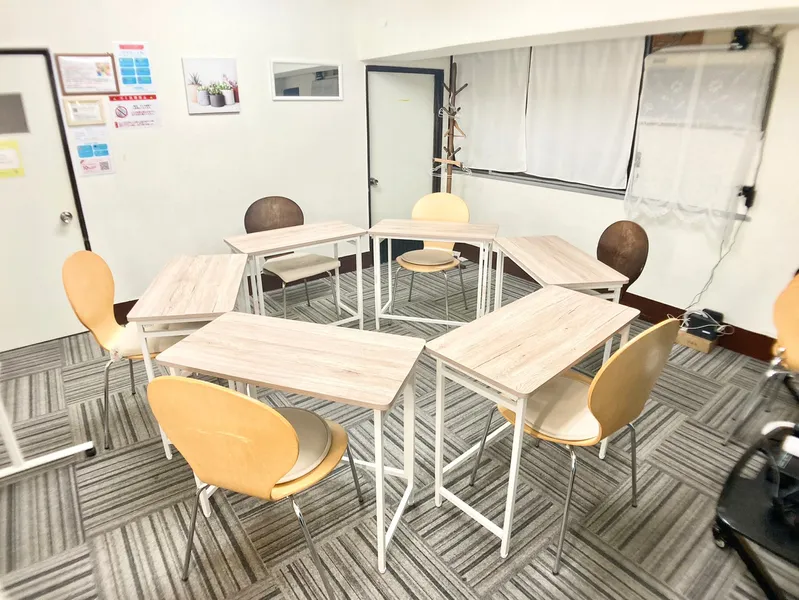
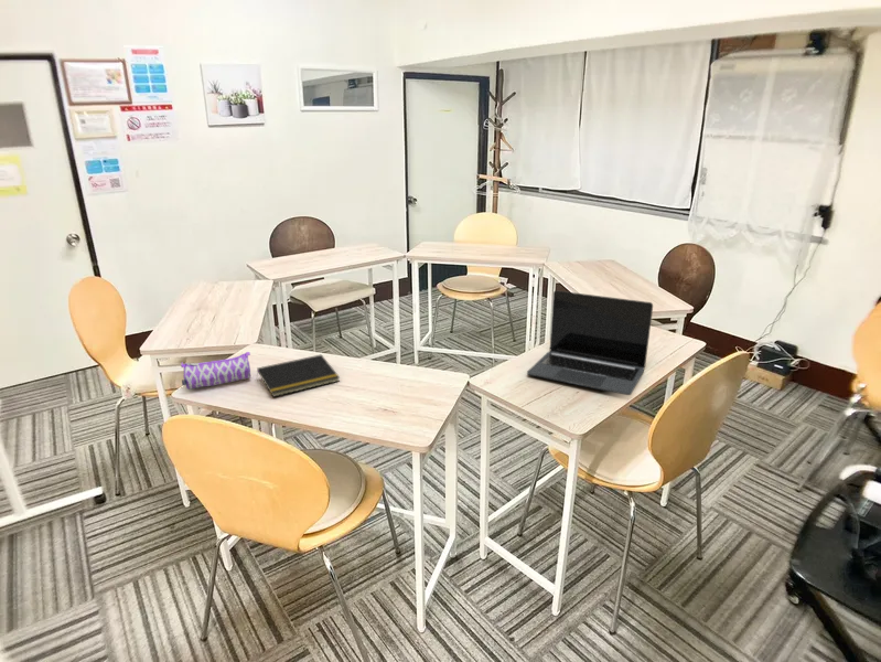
+ notepad (298, 374)
+ pencil case (216, 370)
+ laptop (589, 339)
